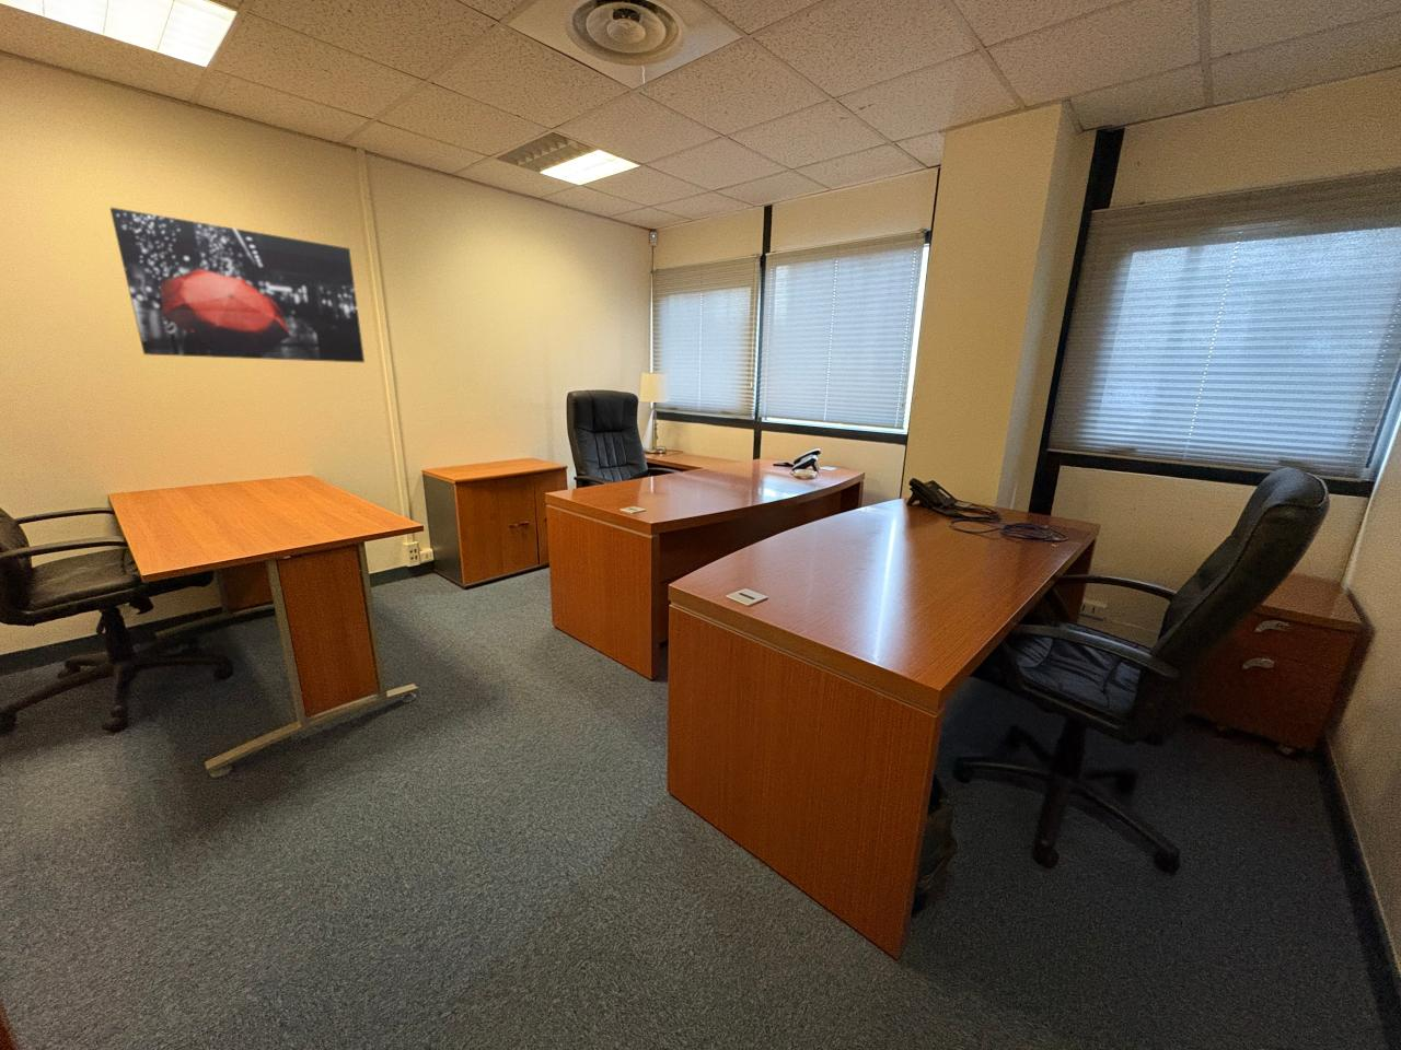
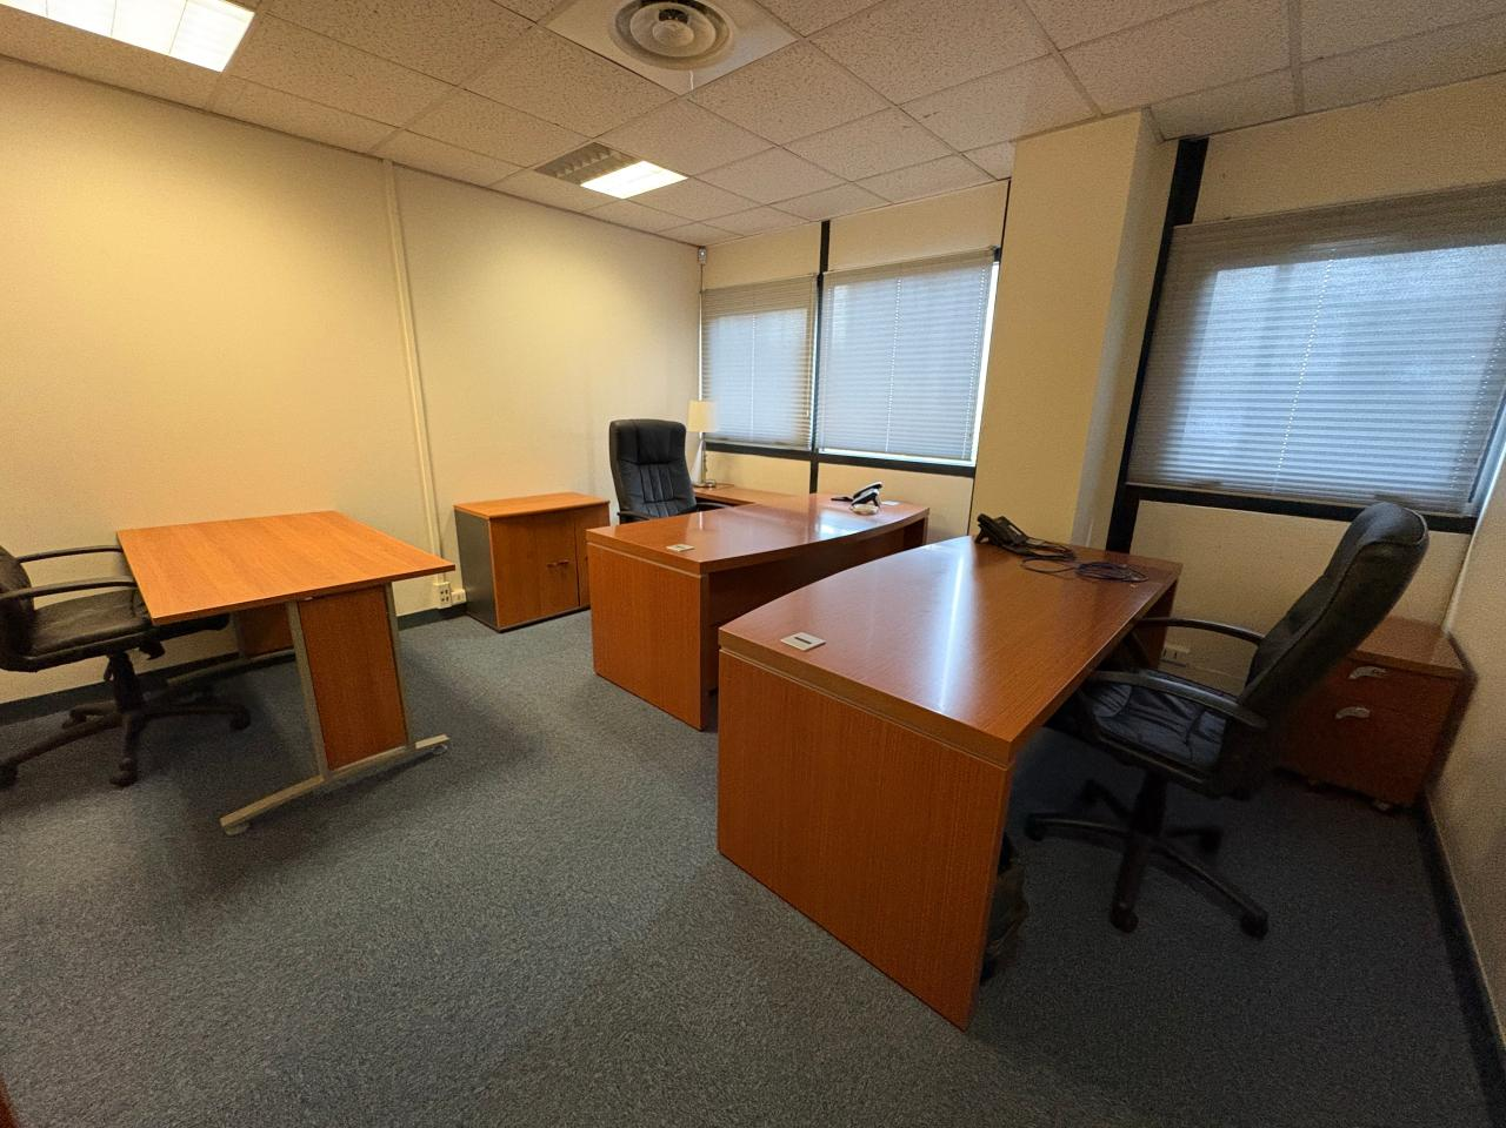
- wall art (255, 297)
